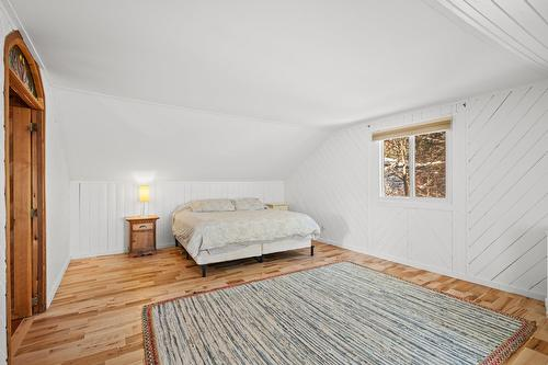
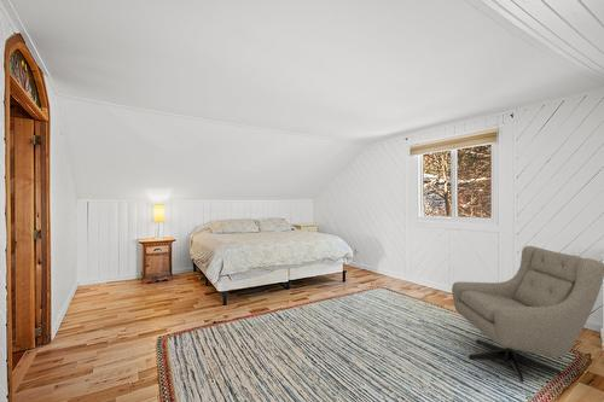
+ armchair (522, 305)
